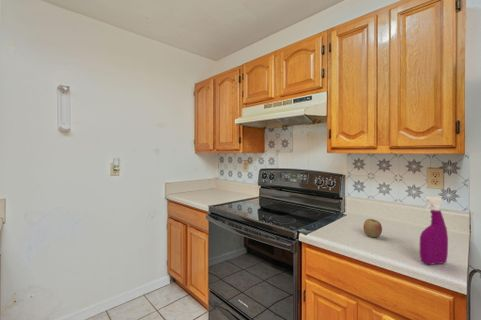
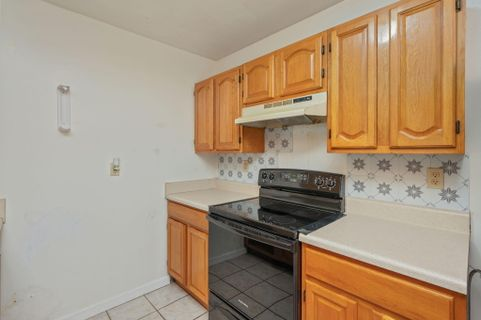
- apple (372, 227)
- spray bottle (433, 229)
